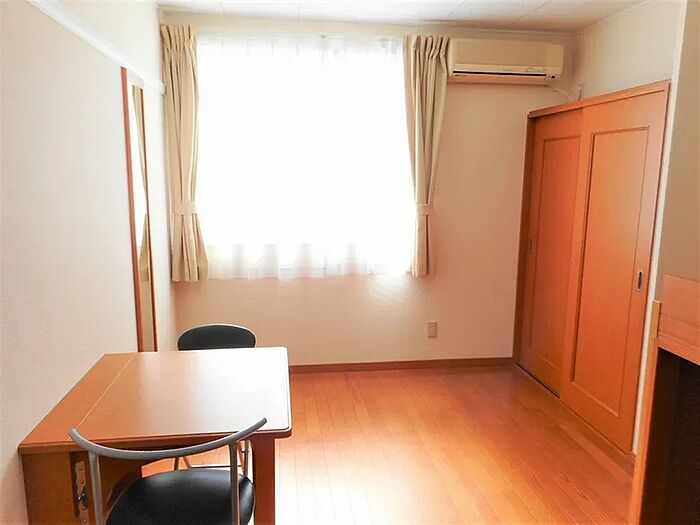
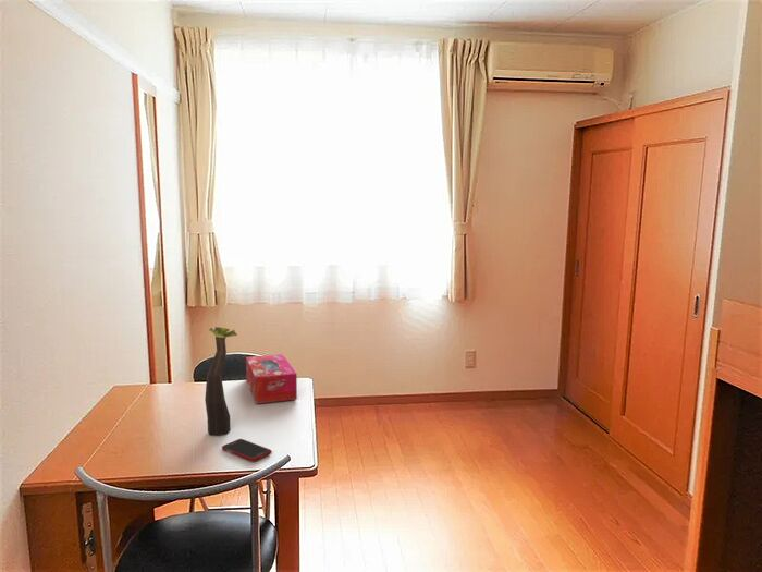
+ cell phone (246, 449)
+ tissue box (270, 377)
+ plant (221, 377)
